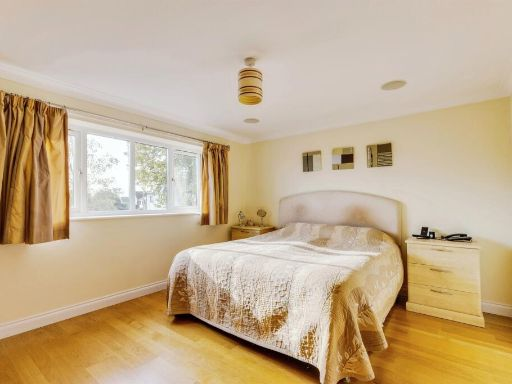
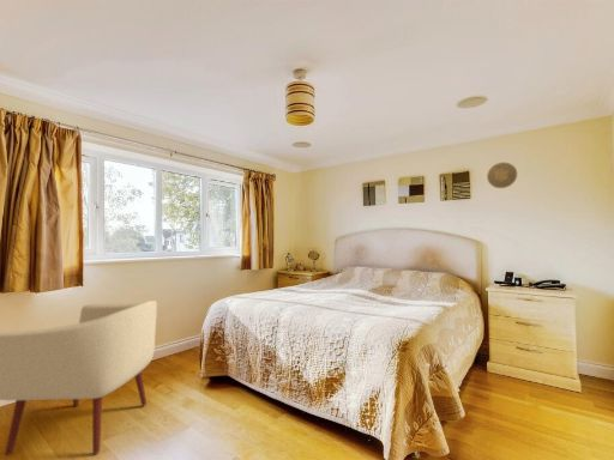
+ armchair (94, 364)
+ decorative plate (501, 175)
